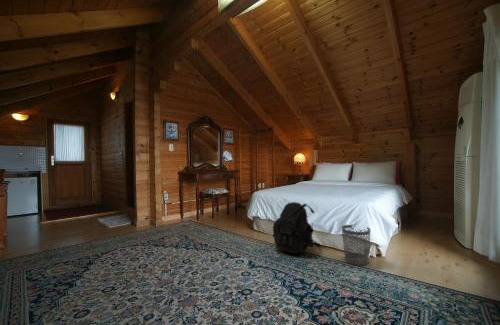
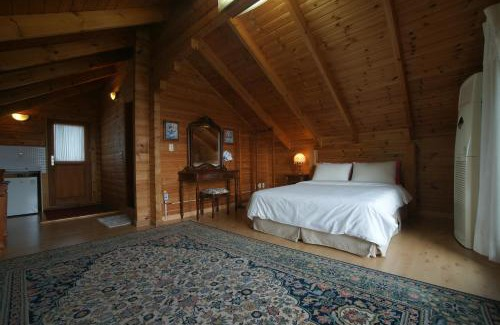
- backpack (295, 225)
- wastebasket (355, 244)
